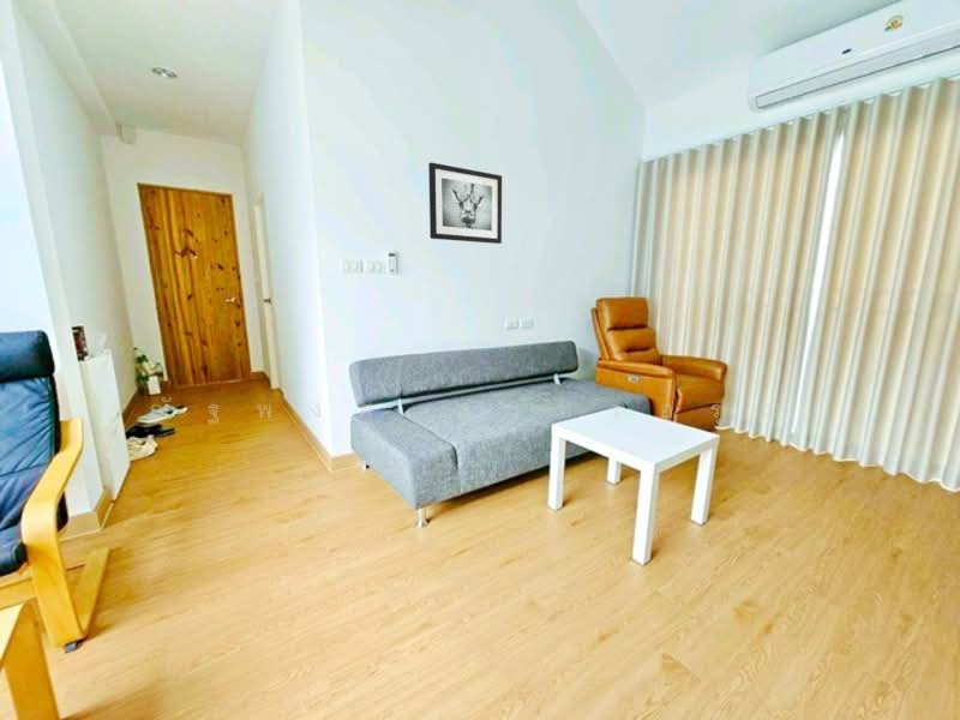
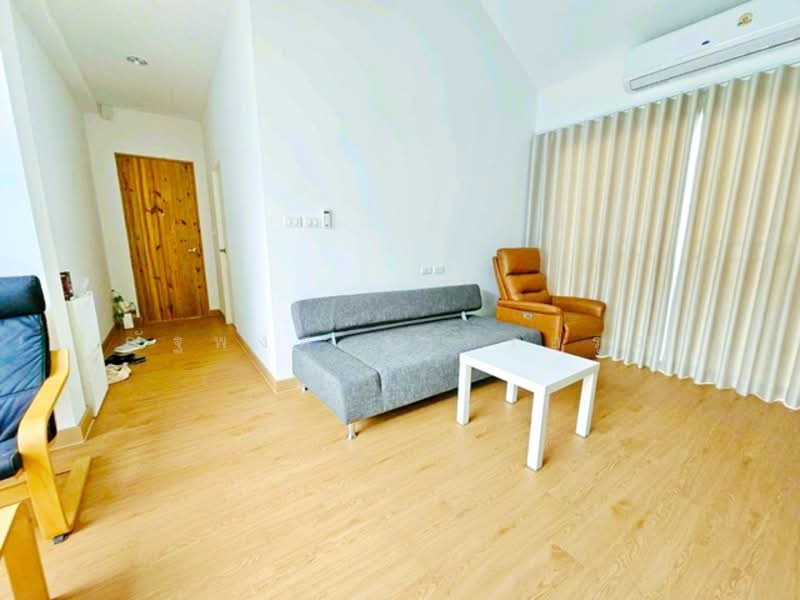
- wall art (467, 205)
